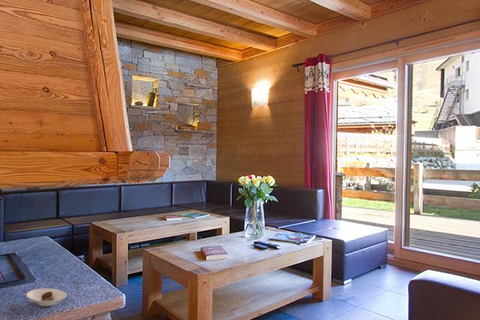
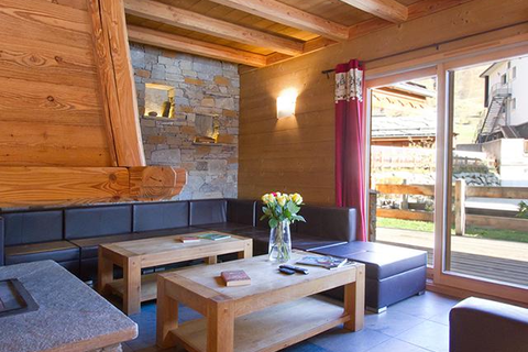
- saucer (46, 297)
